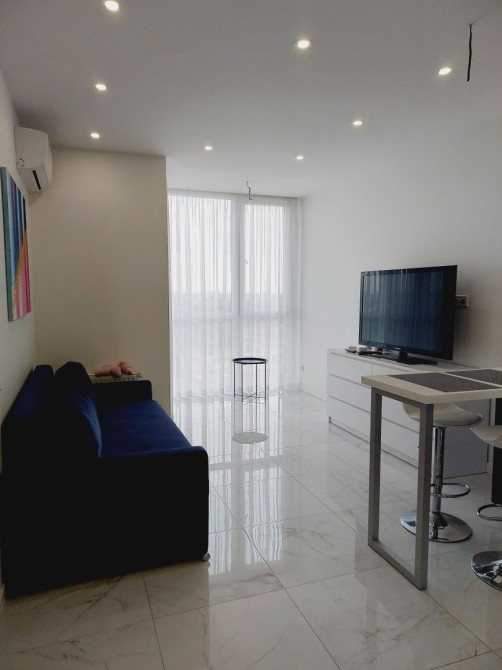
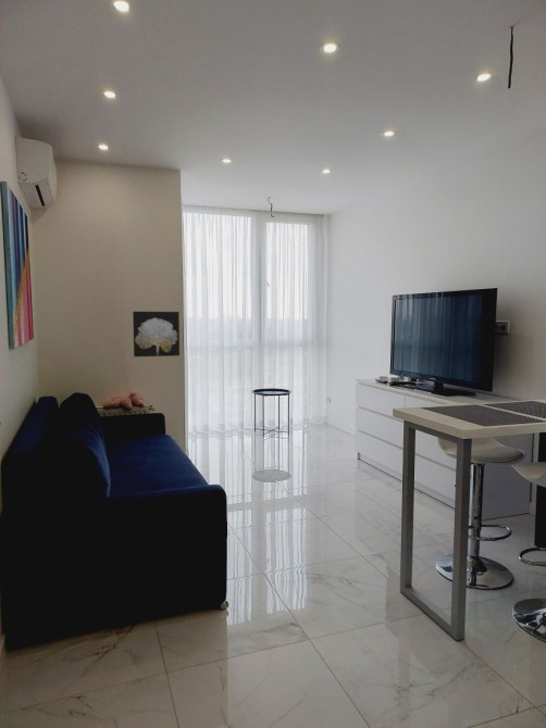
+ wall art (157, 334)
